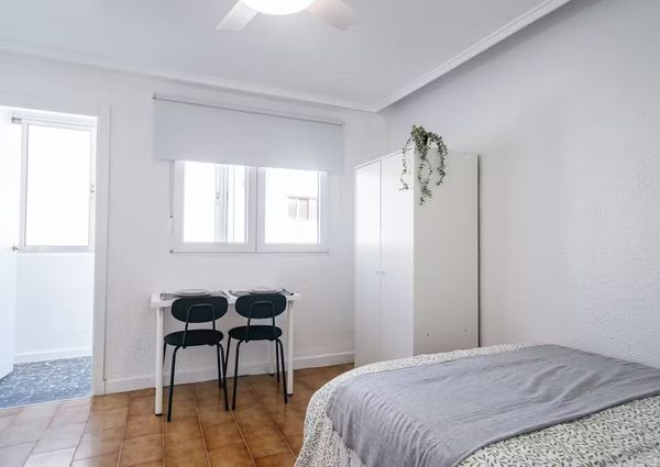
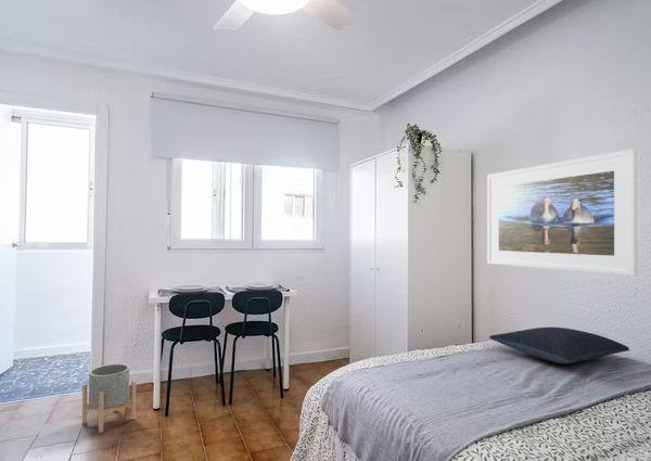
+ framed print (548, 216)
+ pillow (554, 342)
+ planter (108, 395)
